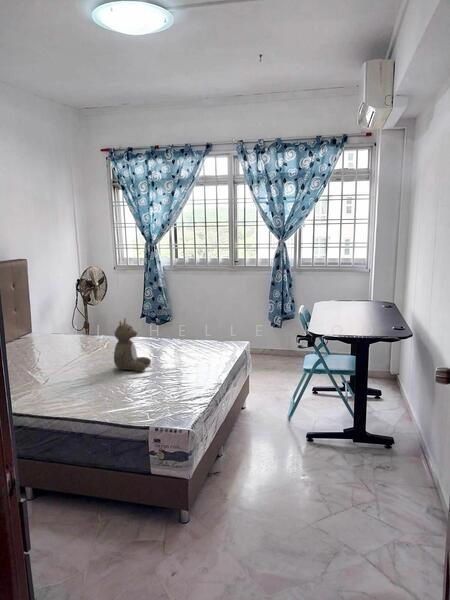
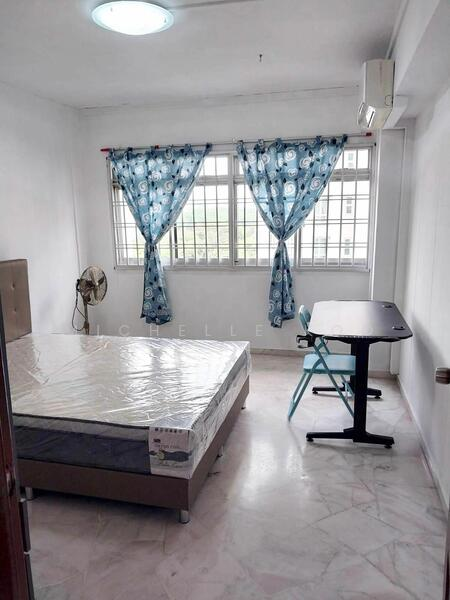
- teddy bear (131, 344)
